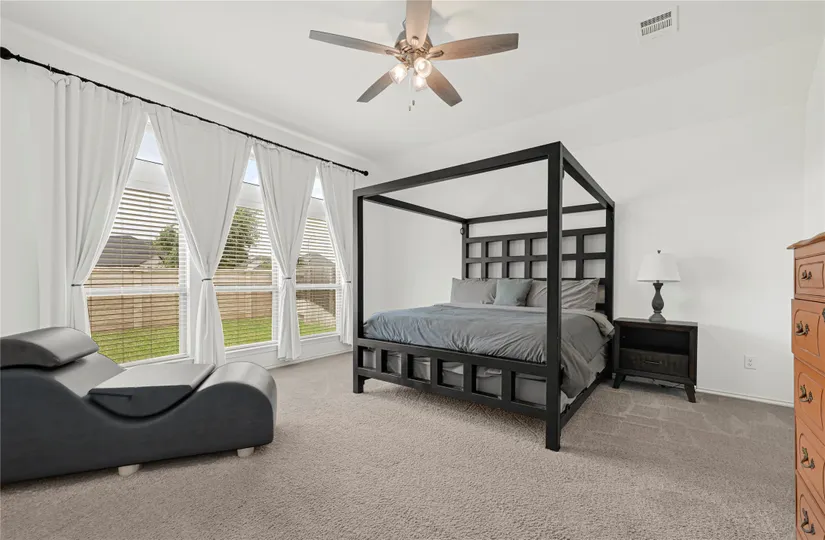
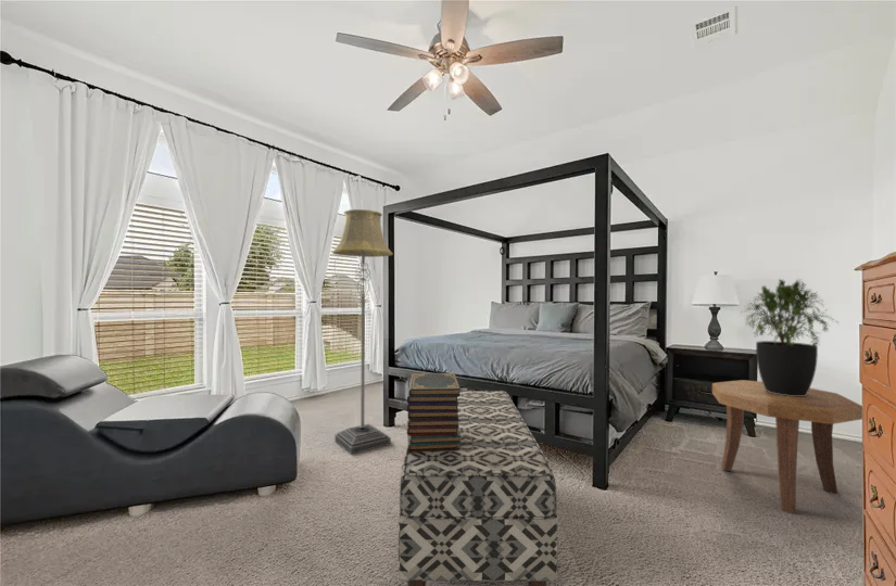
+ book stack (432, 408)
+ potted plant (780, 334)
+ side table (779, 440)
+ floor lamp (362, 328)
+ bench (468, 474)
